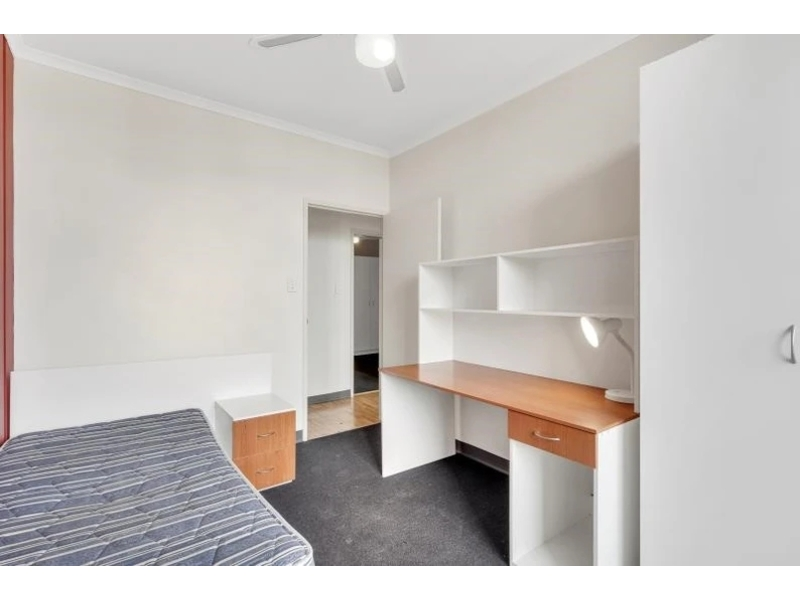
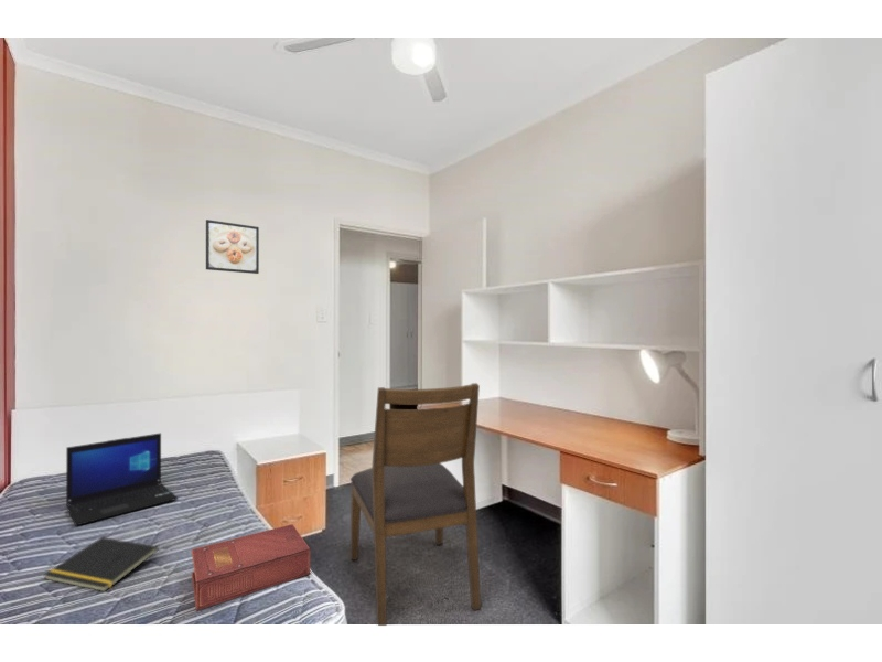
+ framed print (233, 247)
+ book (250, 562)
+ chair (412, 480)
+ laptop (122, 473)
+ notepad (103, 562)
